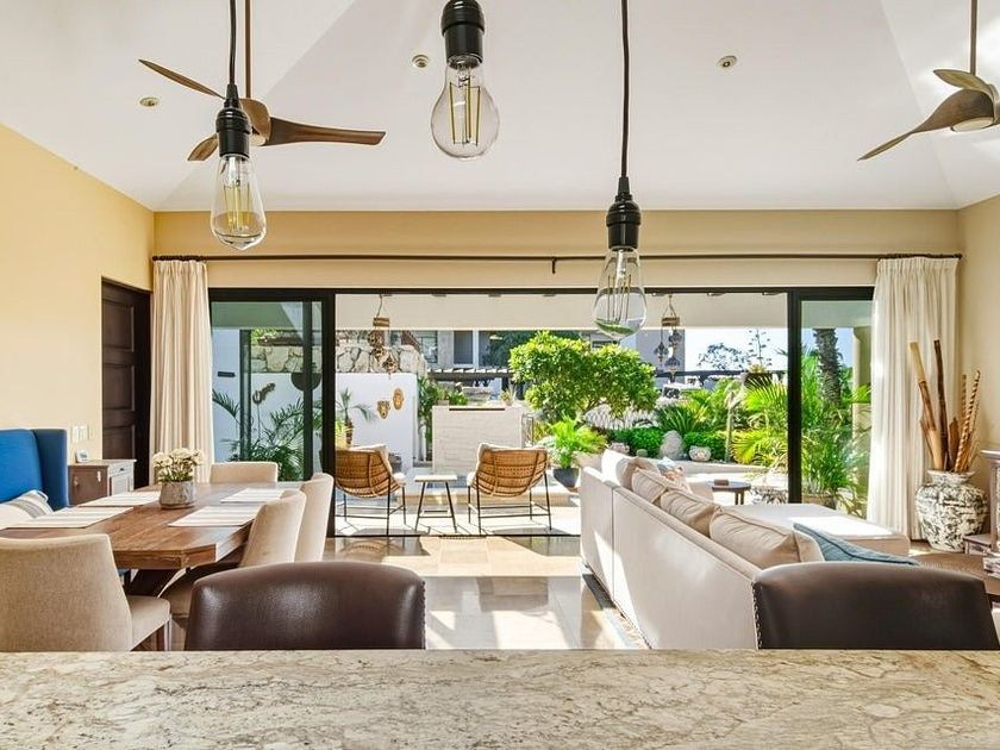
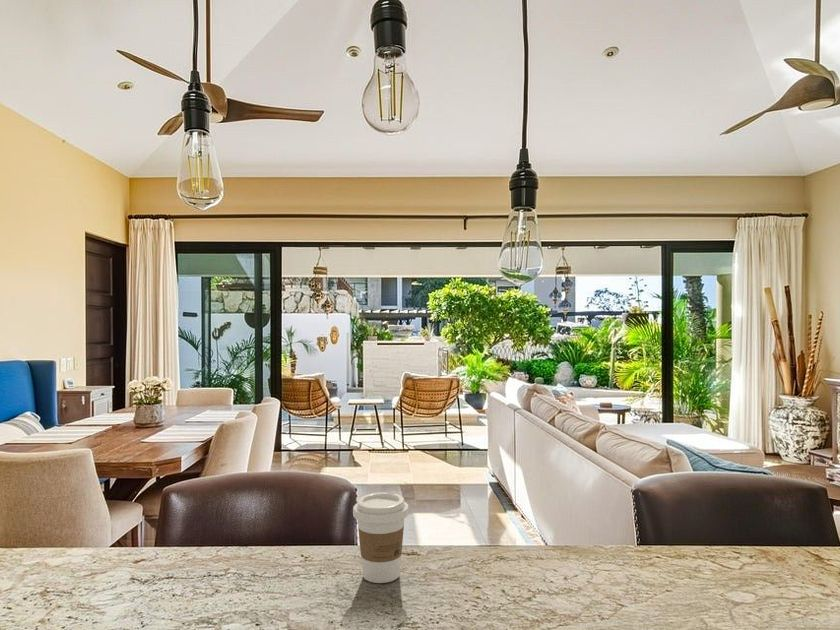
+ coffee cup (381, 537)
